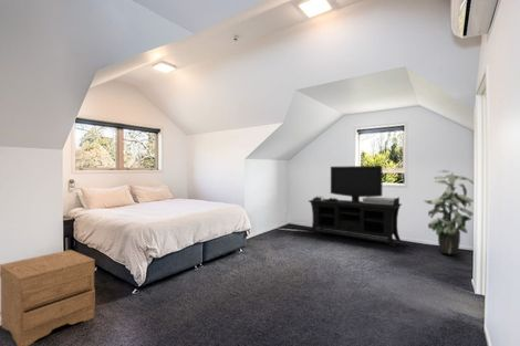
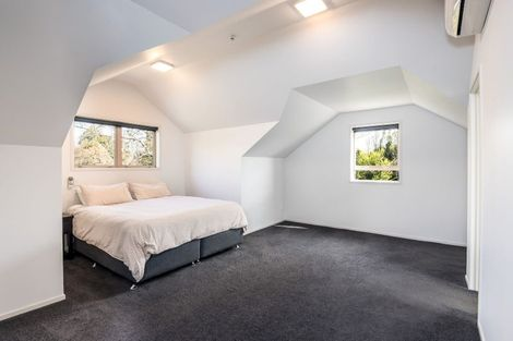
- nightstand (50, 292)
- media console (352, 201)
- indoor plant (447, 211)
